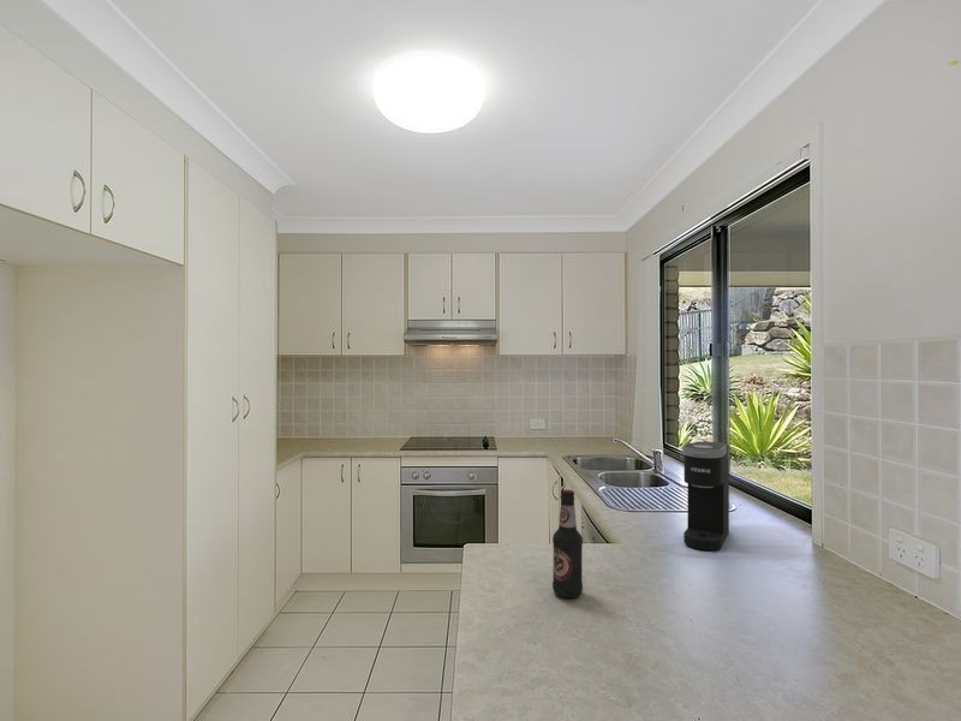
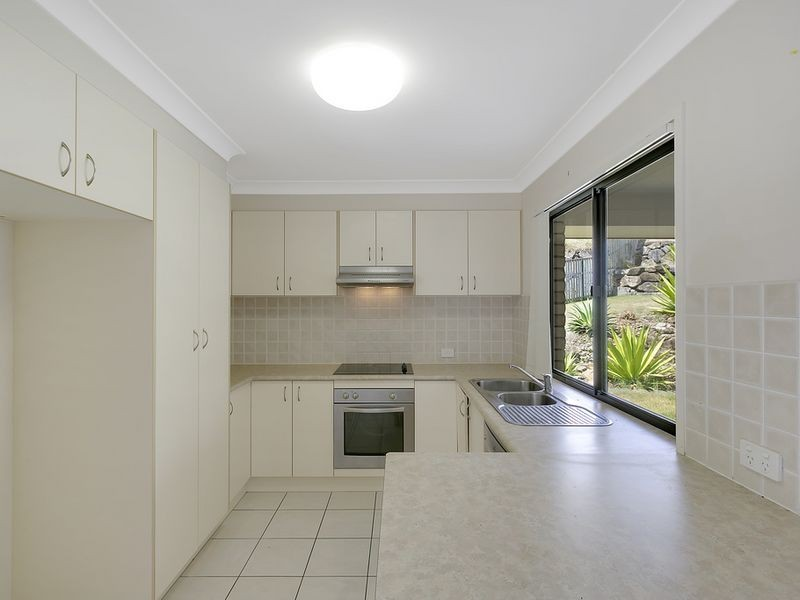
- coffee maker (706, 490)
- bottle (567, 542)
